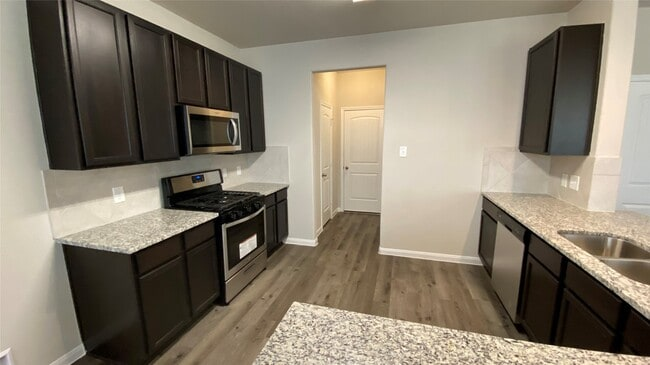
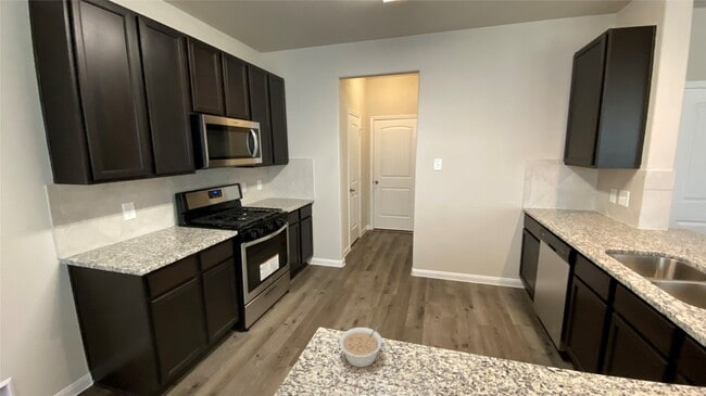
+ legume (361, 345)
